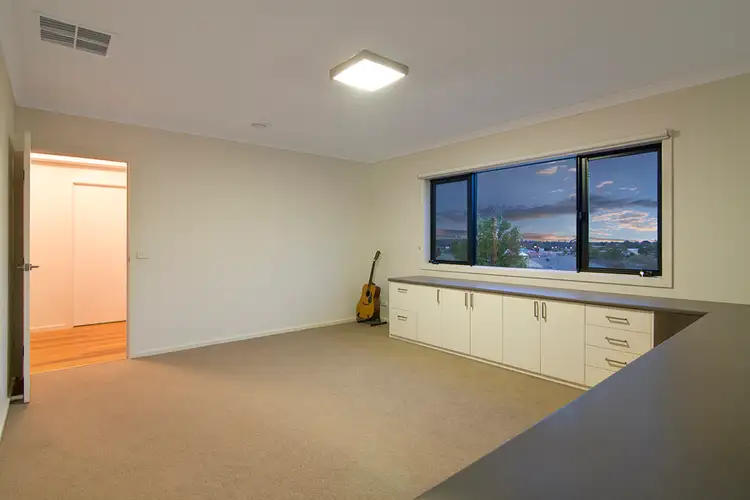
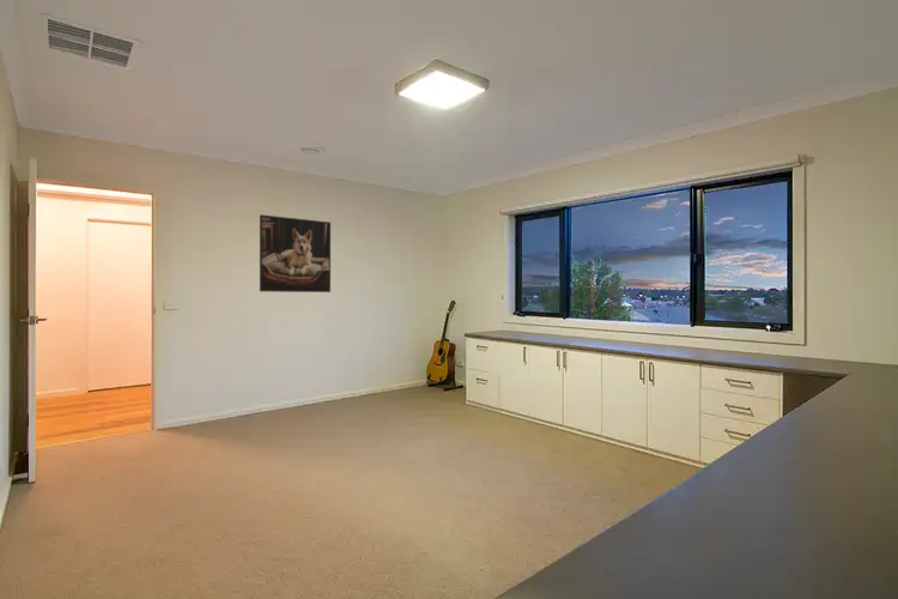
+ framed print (296, 255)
